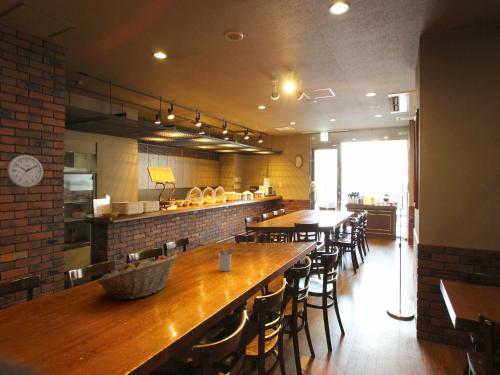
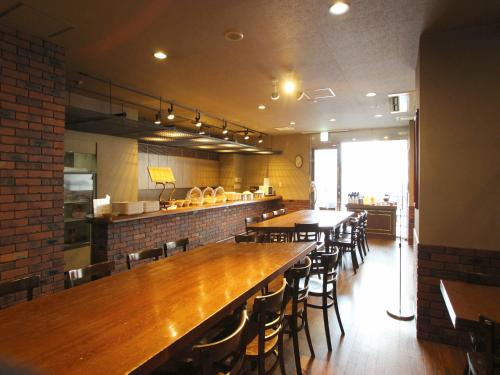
- utensil holder (227, 258)
- wall clock (26, 171)
- fruit basket (140, 273)
